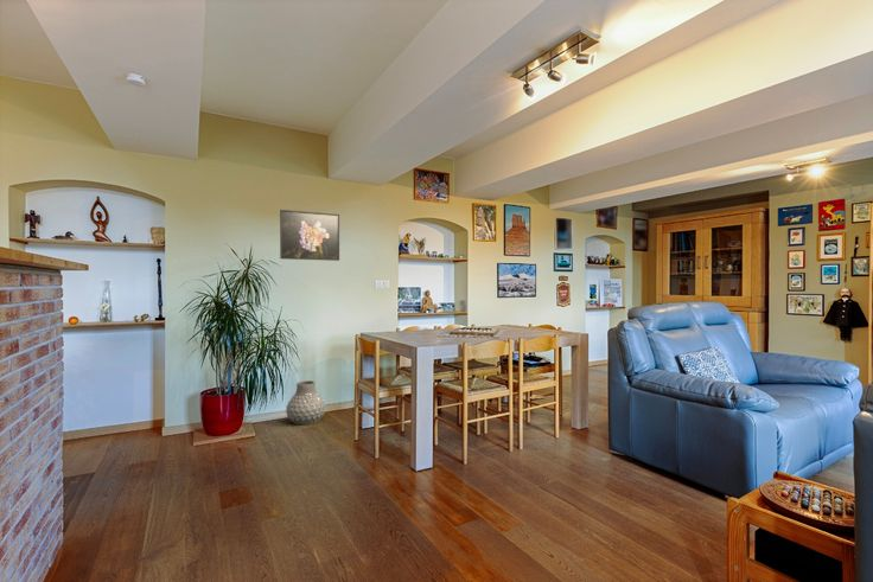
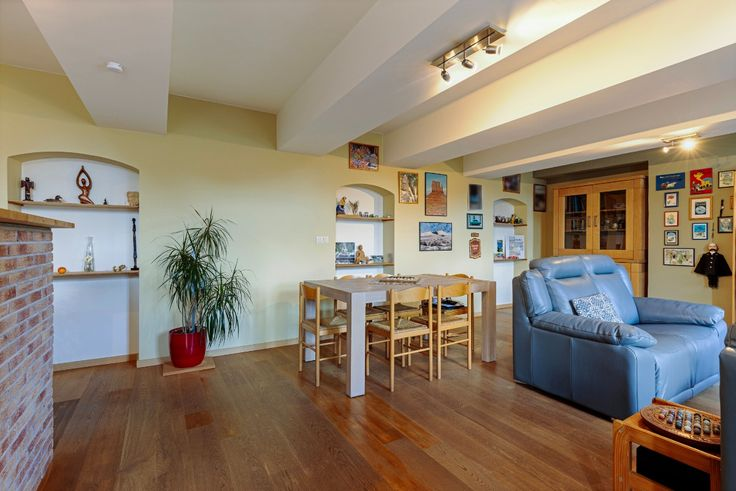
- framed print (311, 236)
- vase (305, 401)
